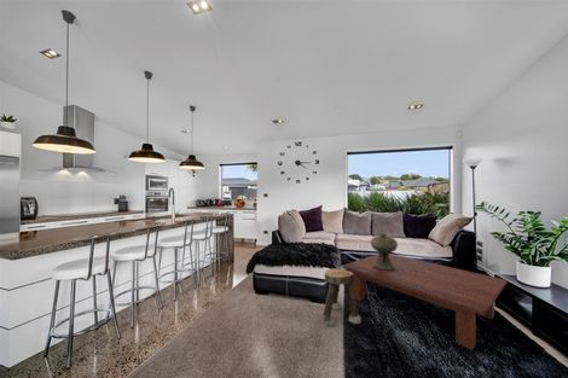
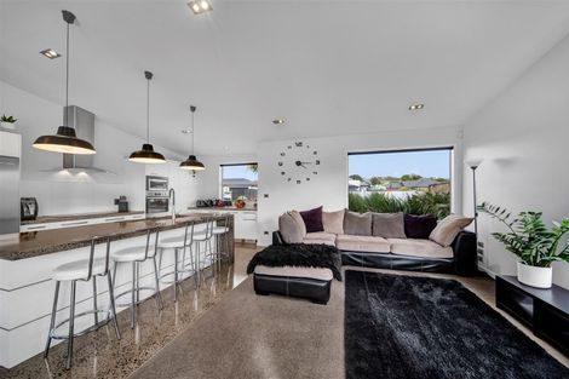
- vessel (383, 250)
- coffee table (417, 289)
- stool (337, 292)
